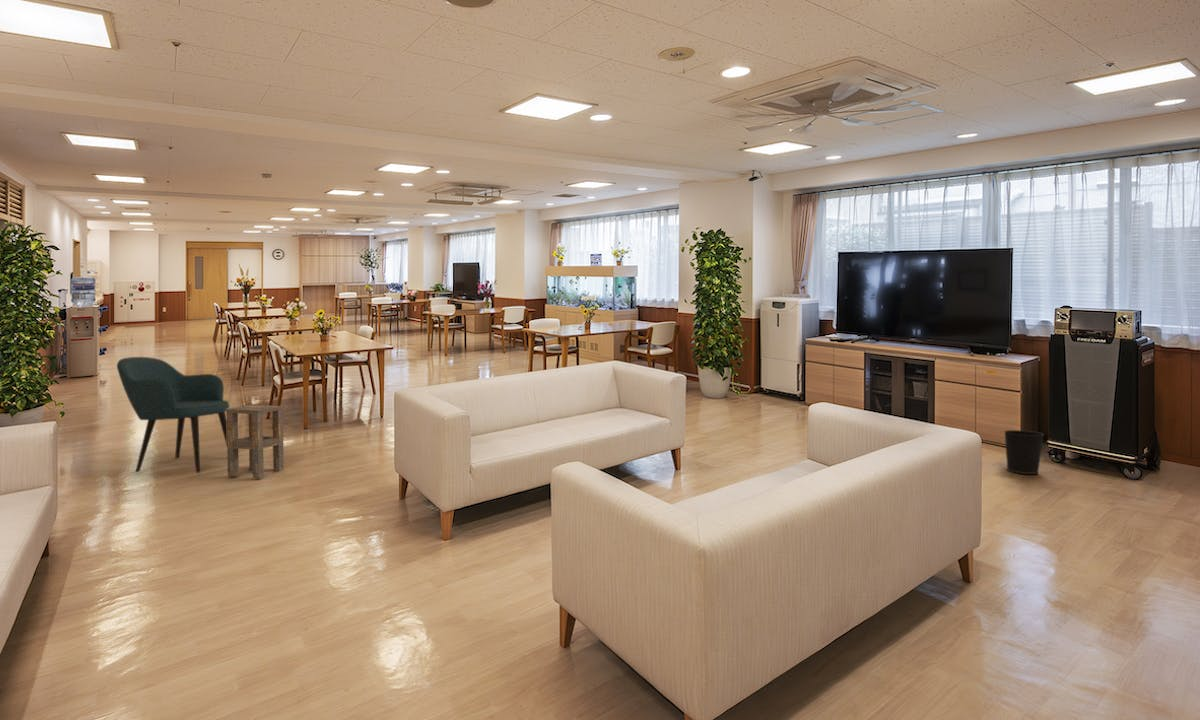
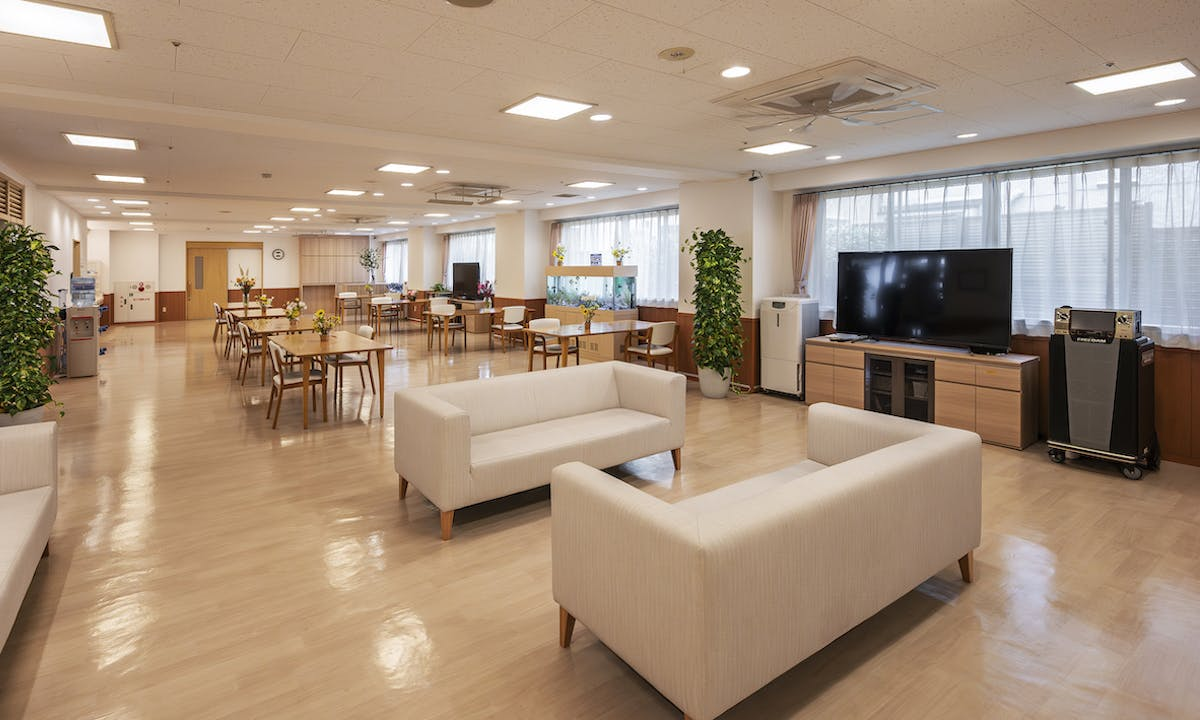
- armchair (178, 411)
- side table (255, 440)
- wastebasket (1023, 452)
